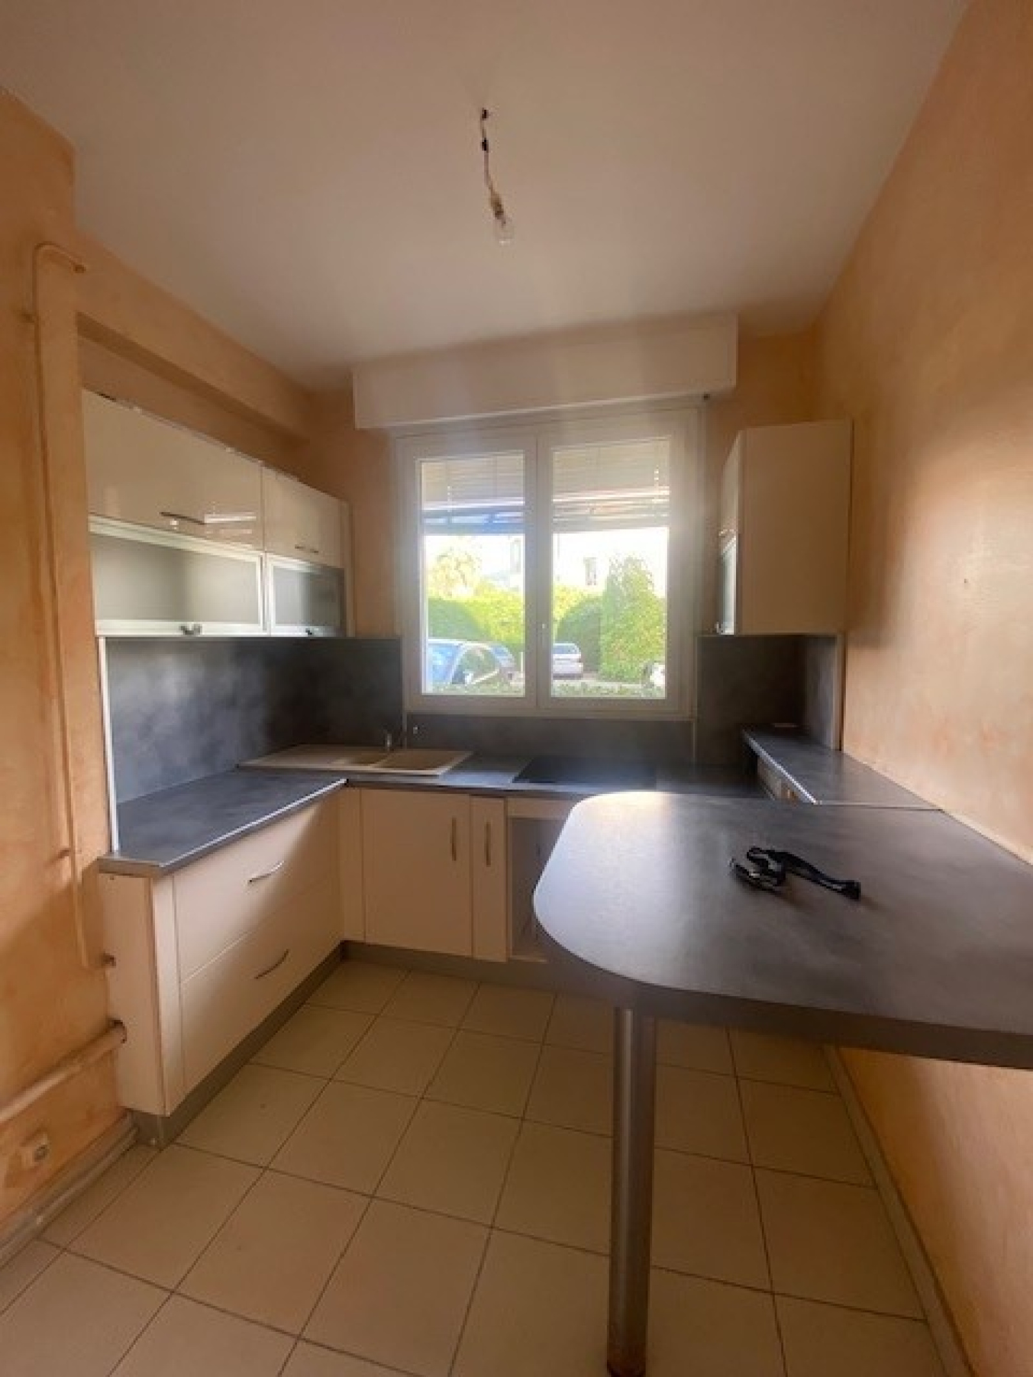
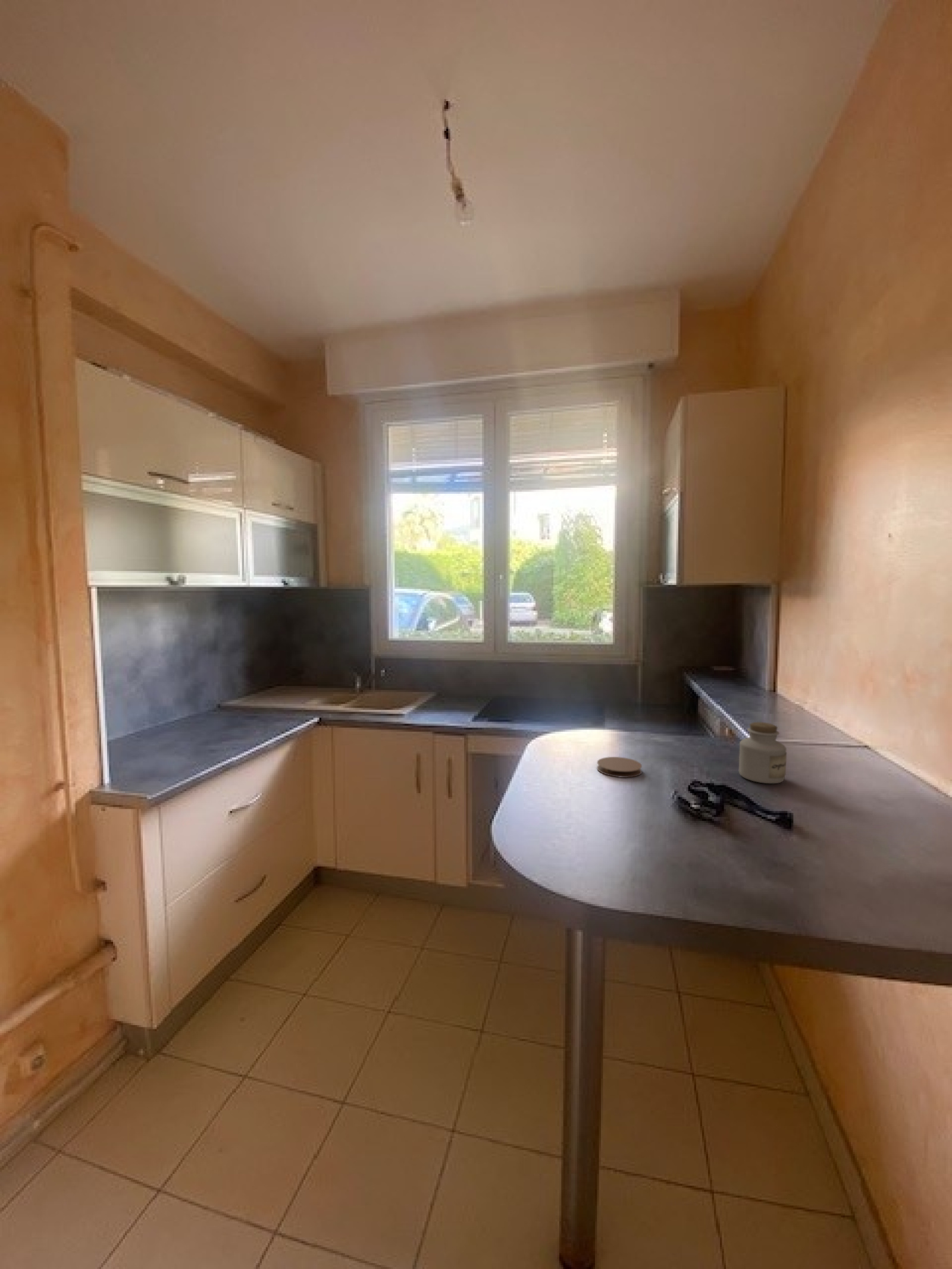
+ jar (762, 750)
+ coaster (619, 766)
